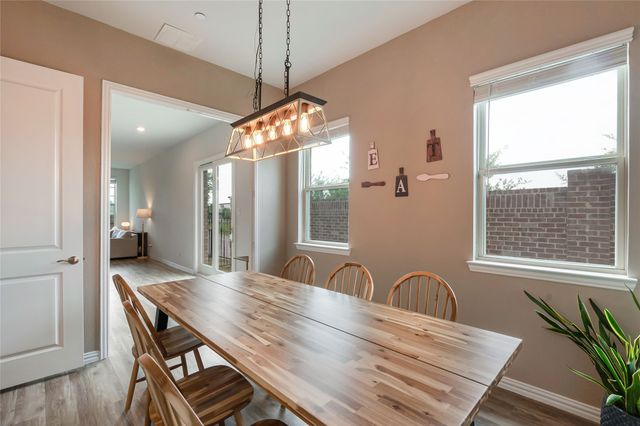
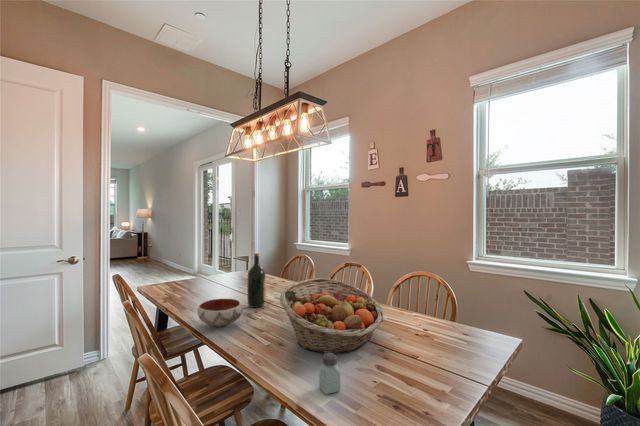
+ saltshaker (329, 372)
+ bowl (220, 314)
+ wine bottle (256, 279)
+ fruit basket (332, 311)
